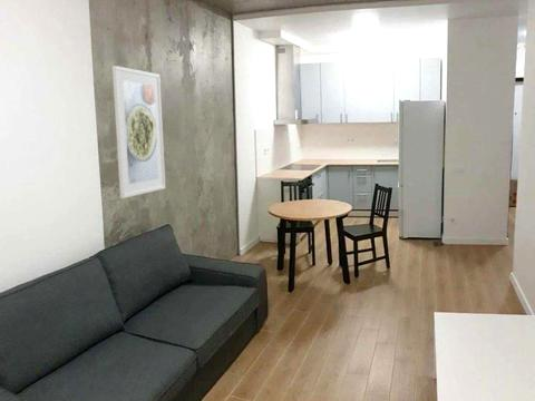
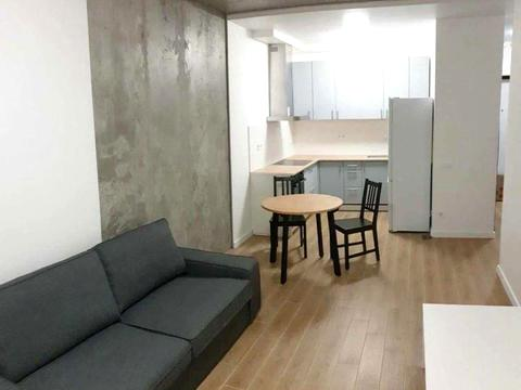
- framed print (140, 133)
